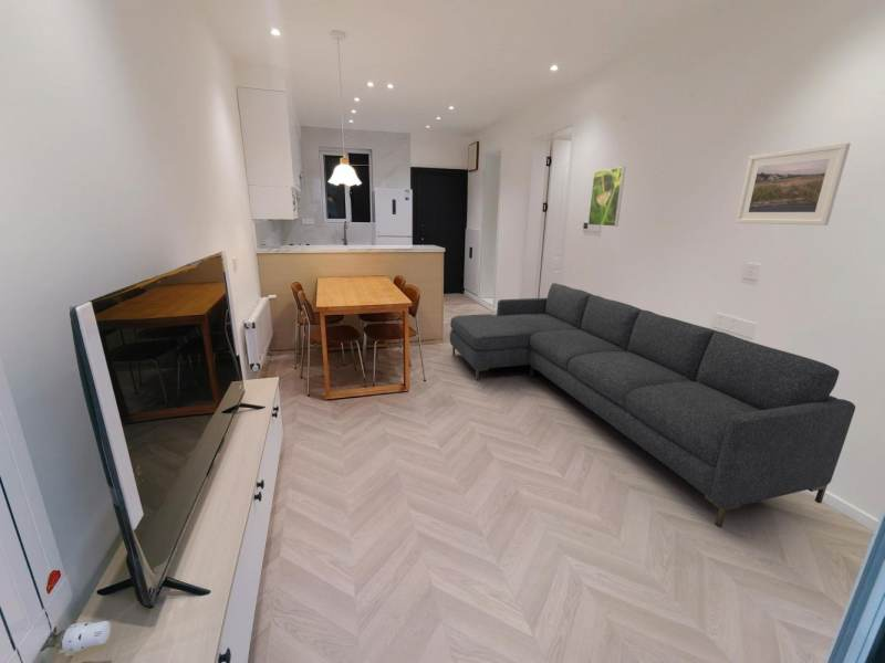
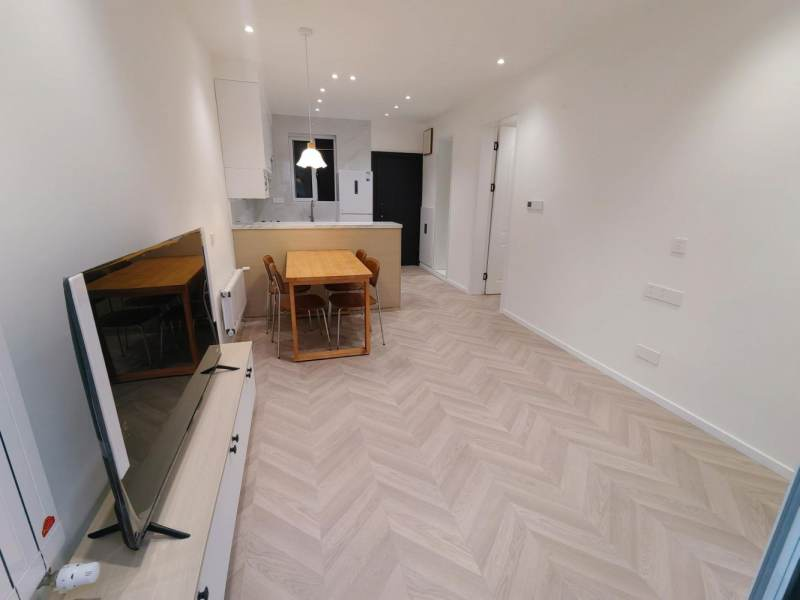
- sofa (579, 358)
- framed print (605, 198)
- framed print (785, 188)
